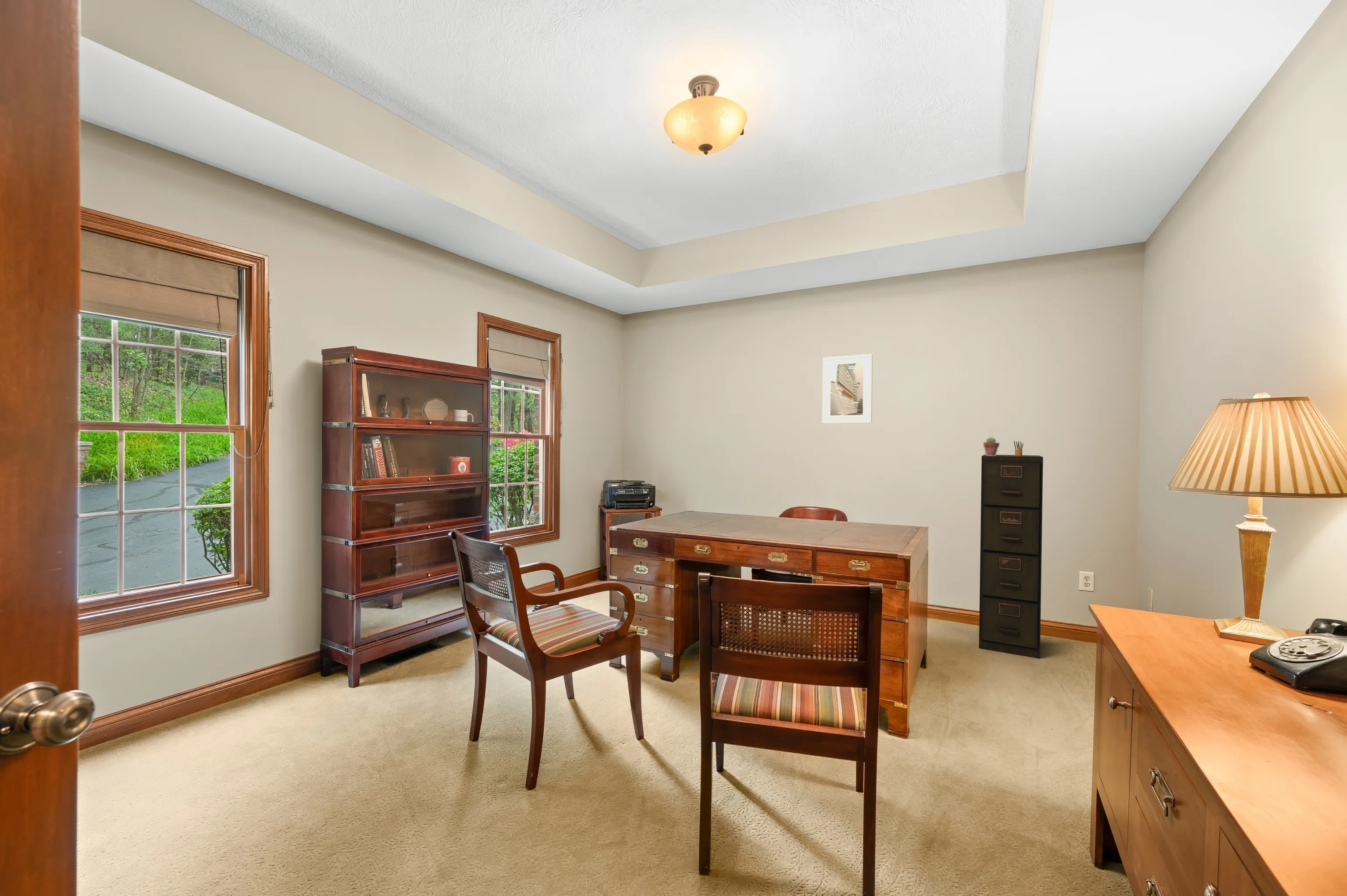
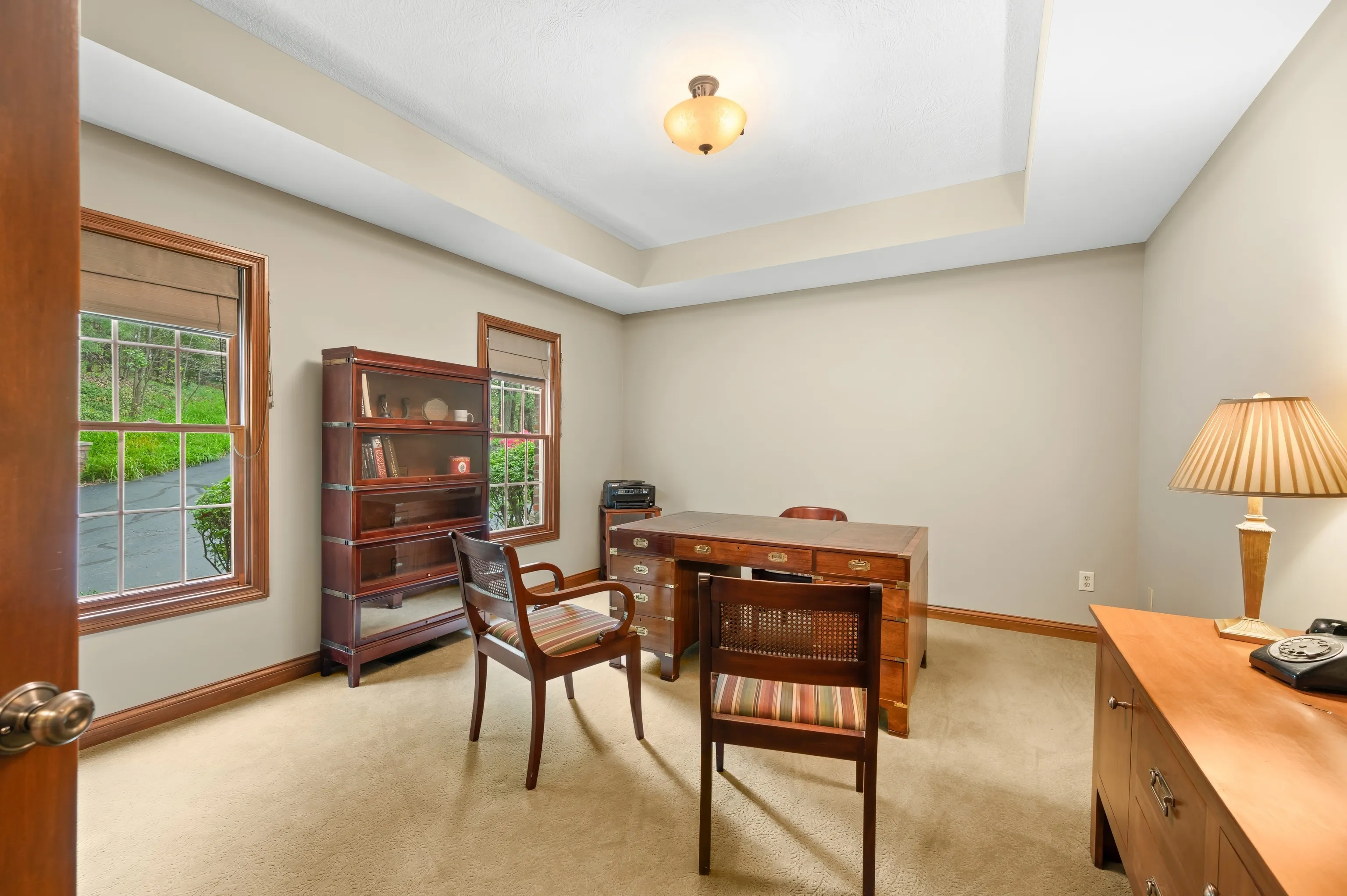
- filing cabinet (1010, 548)
- pencil box (1018, 448)
- potted succulent (991, 446)
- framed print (847, 389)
